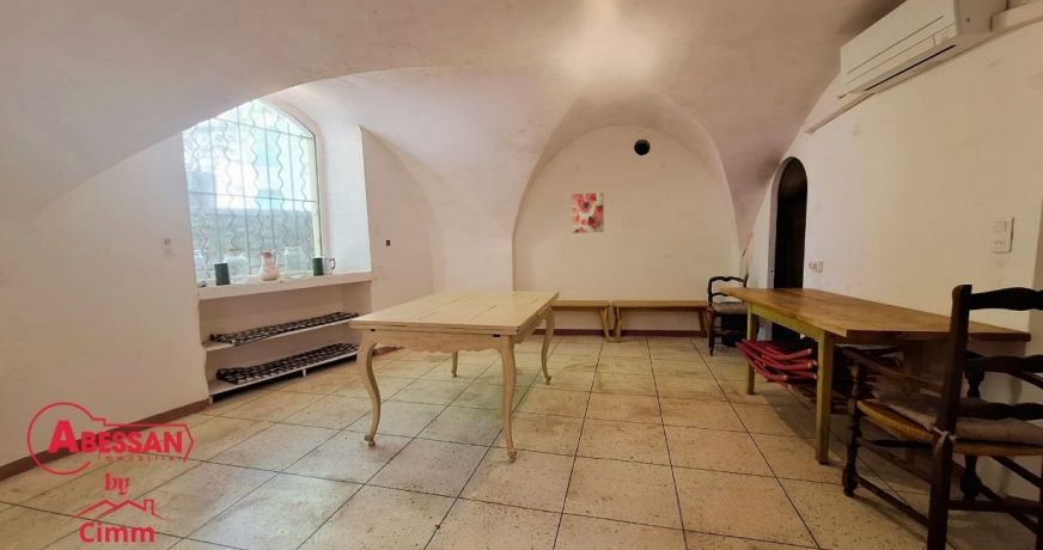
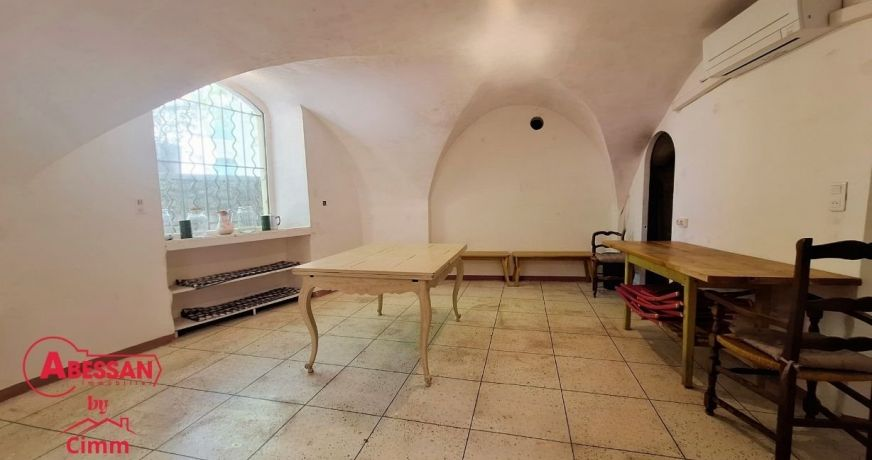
- wall art (587, 213)
